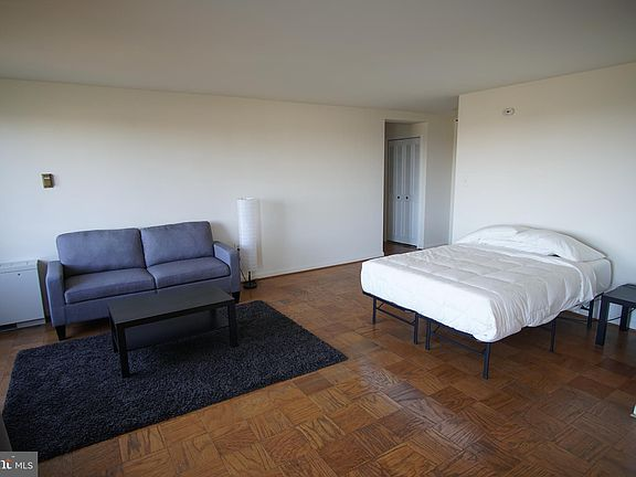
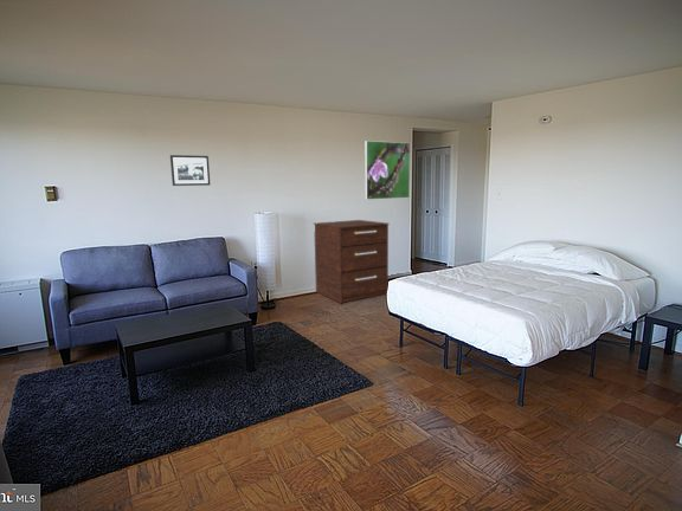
+ picture frame (191, 170)
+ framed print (387, 170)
+ dresser (350, 258)
